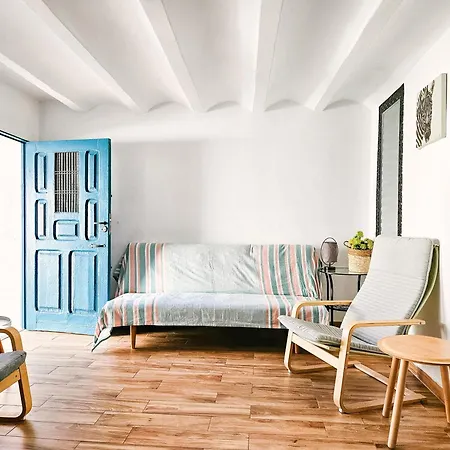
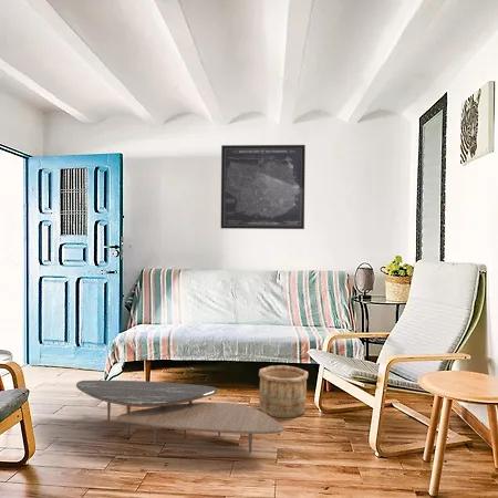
+ wooden bucket (282, 391)
+ coffee table (169, 415)
+ wall art (262, 187)
